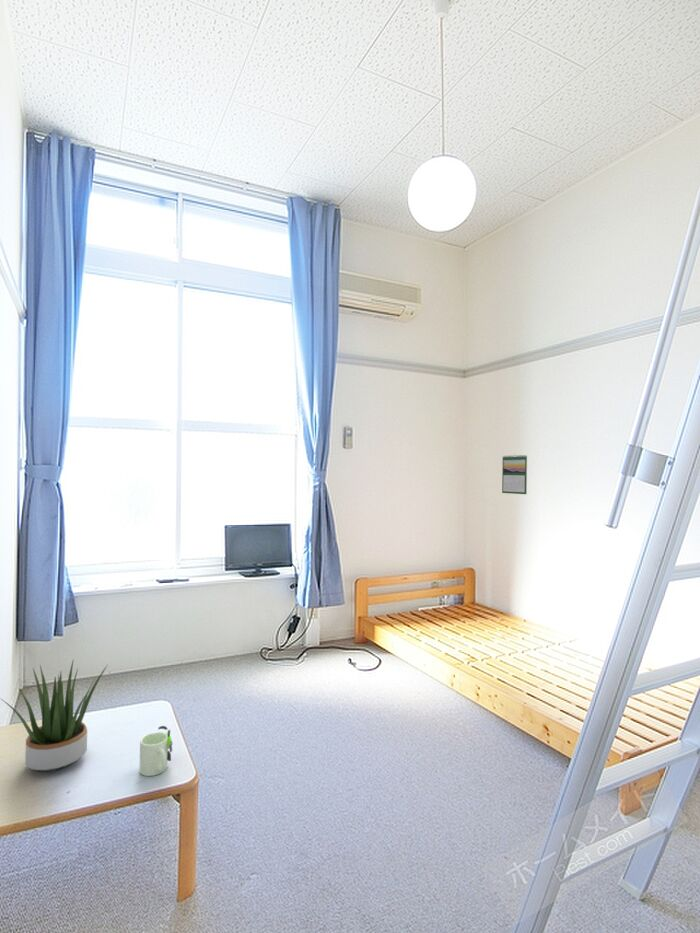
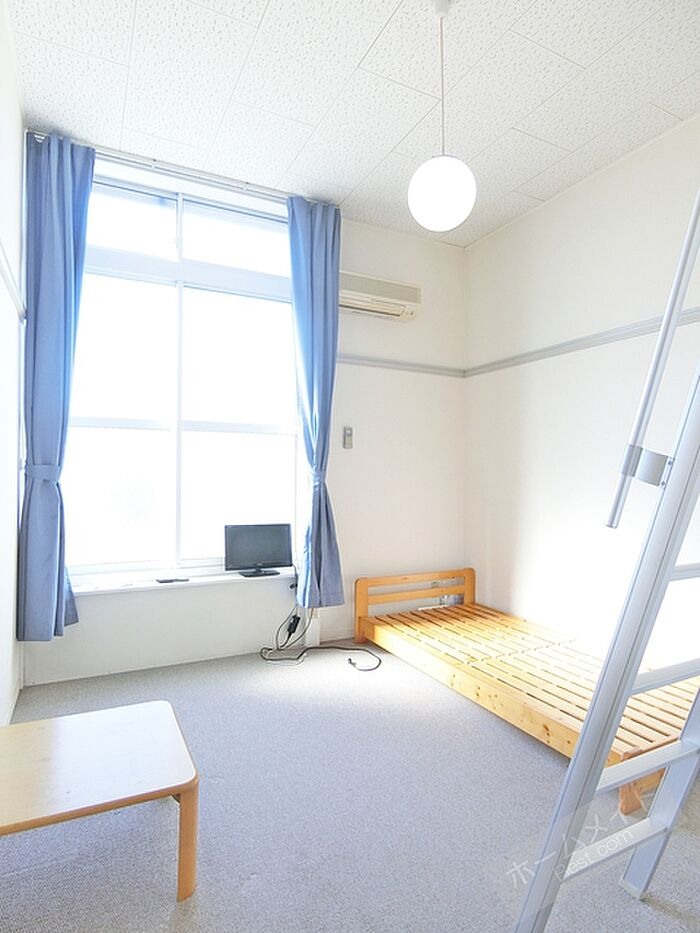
- mug (157, 751)
- calendar (514, 474)
- potted plant (57, 714)
